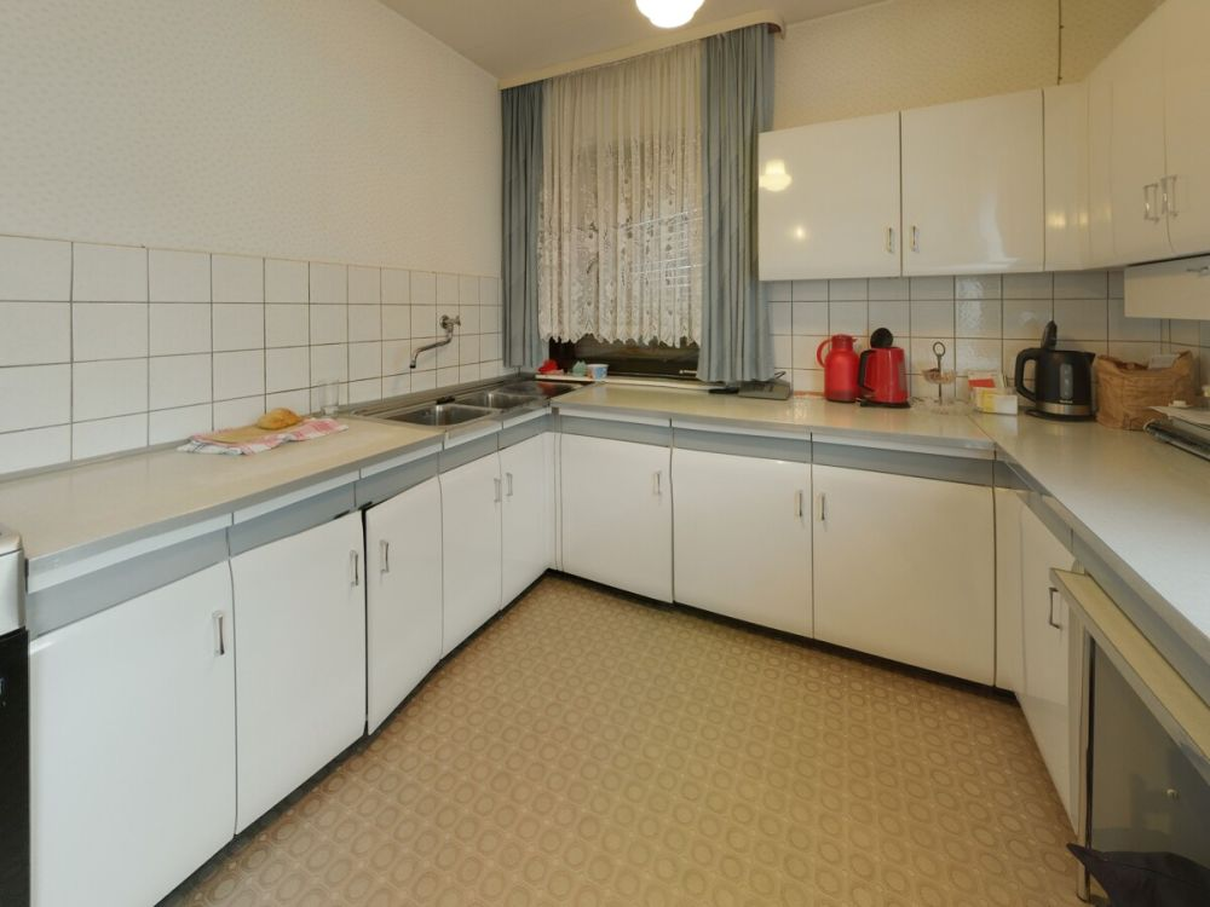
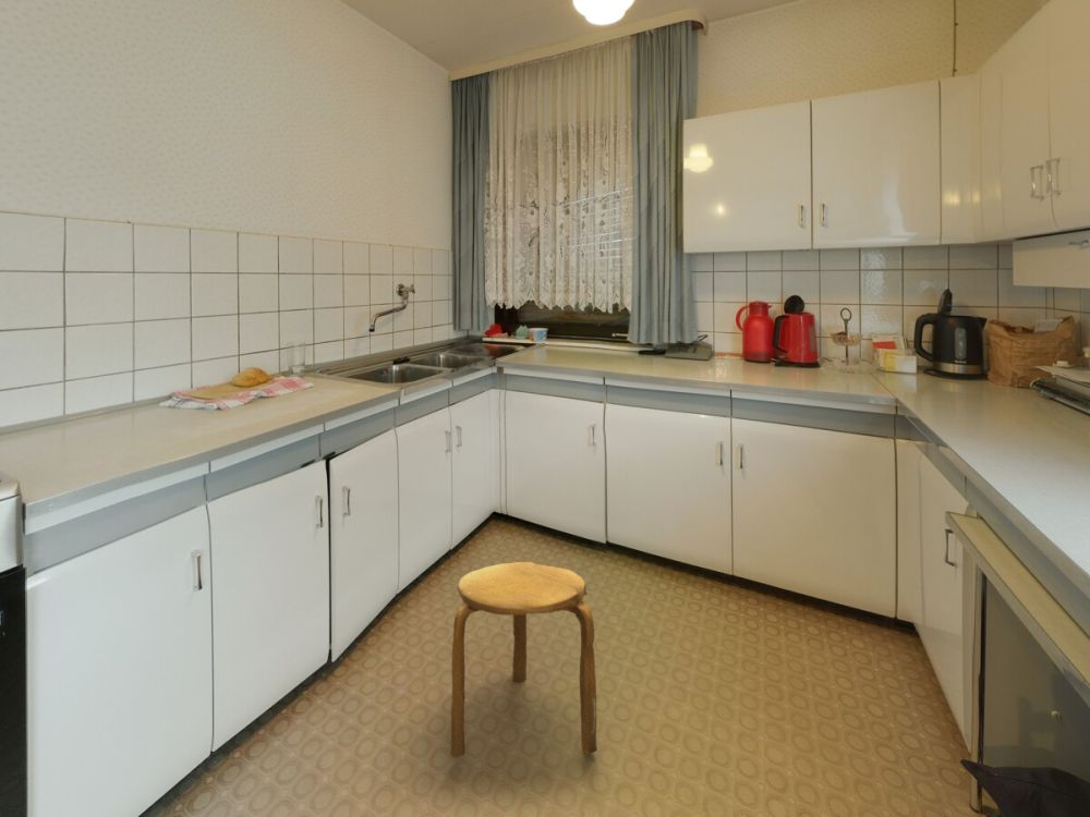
+ stool (523, 650)
